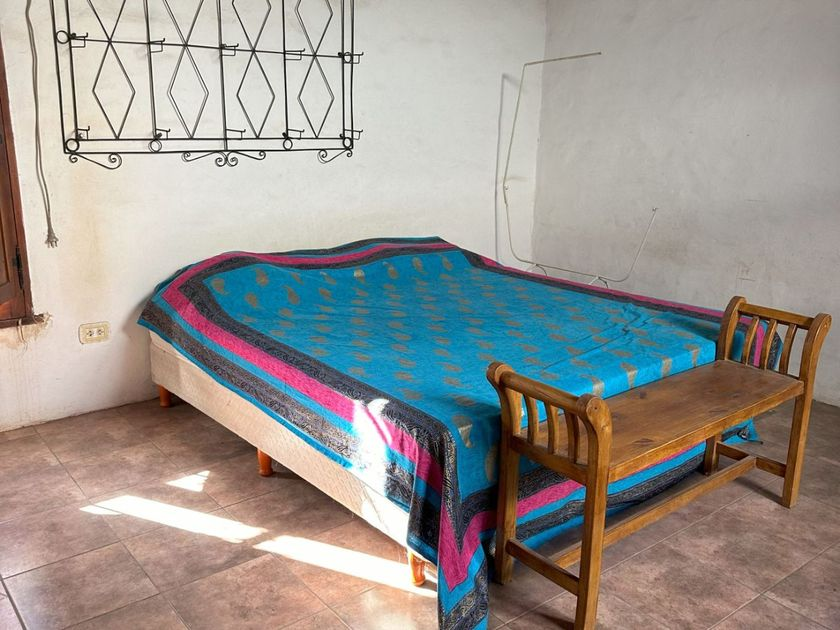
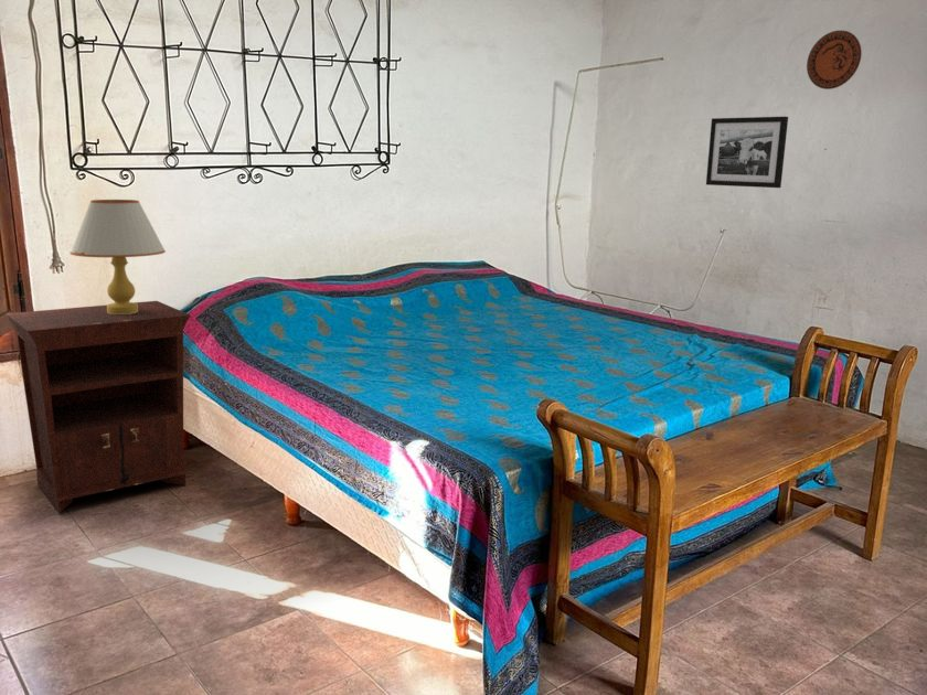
+ decorative plate (833, 60)
+ nightstand (105, 402)
+ table lamp (118, 256)
+ picture frame (745, 152)
